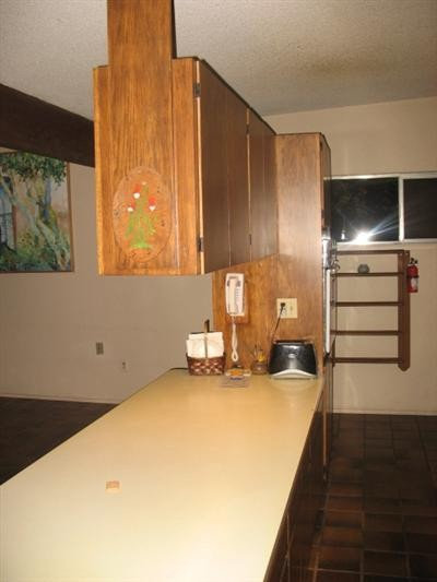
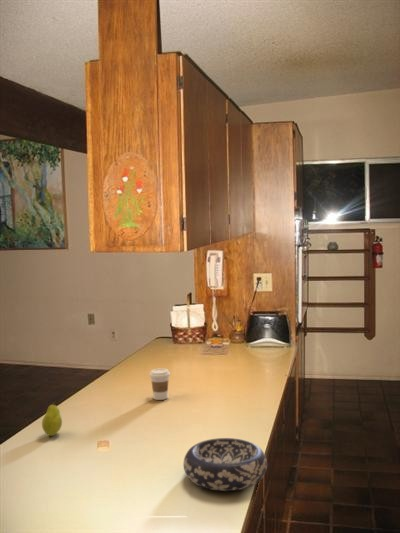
+ coffee cup (160, 384)
+ fruit (52, 418)
+ decorative bowl (225, 463)
